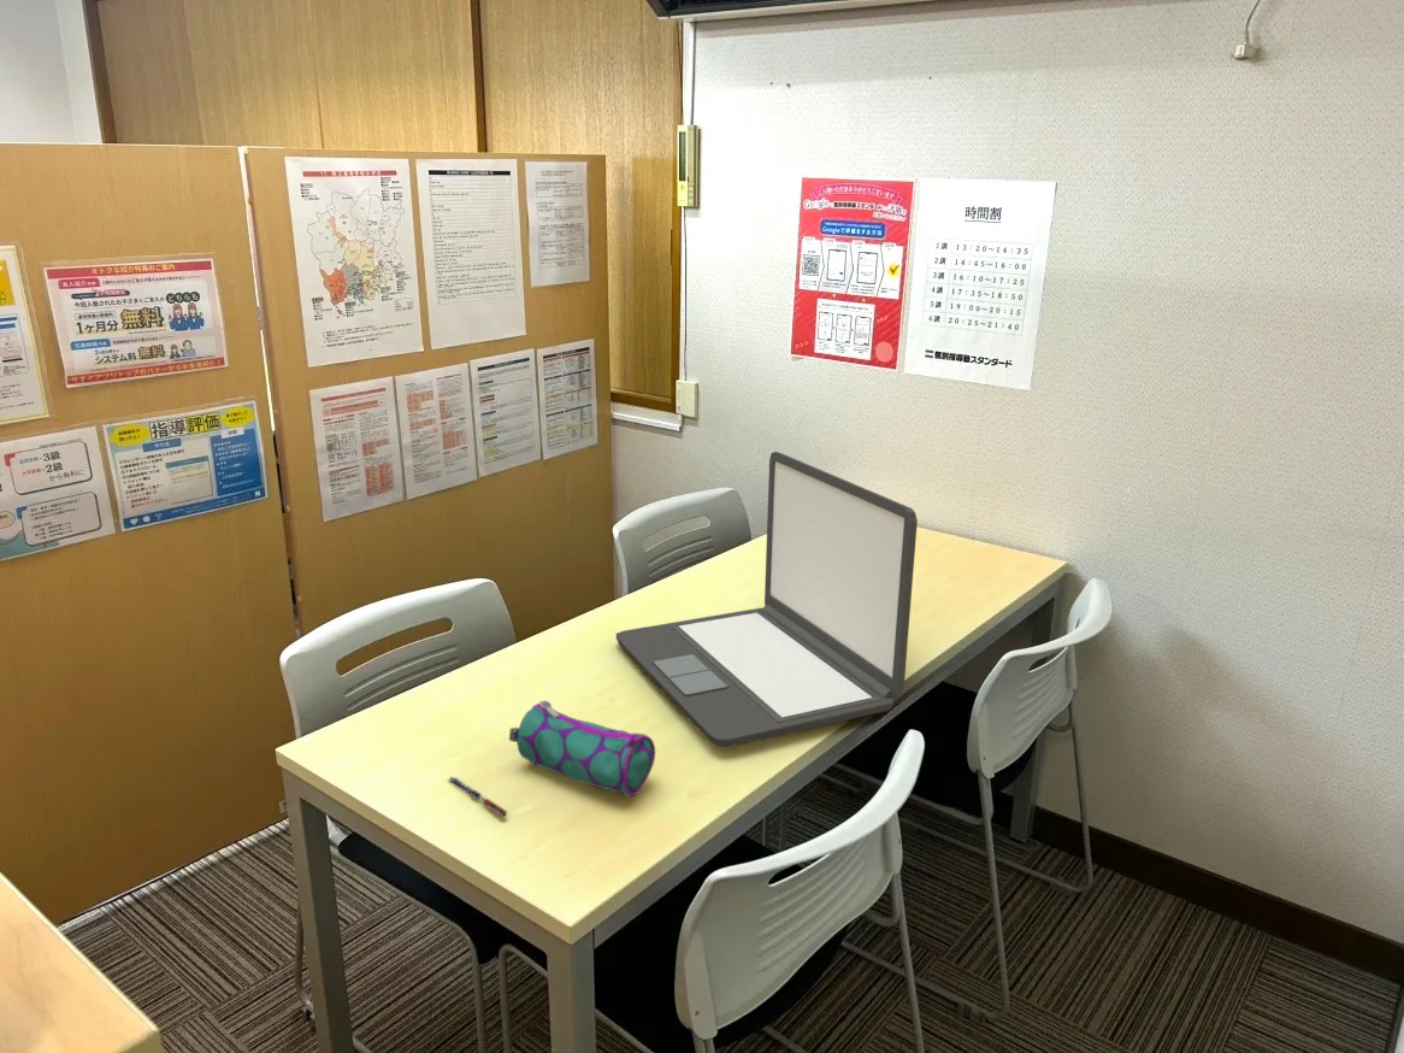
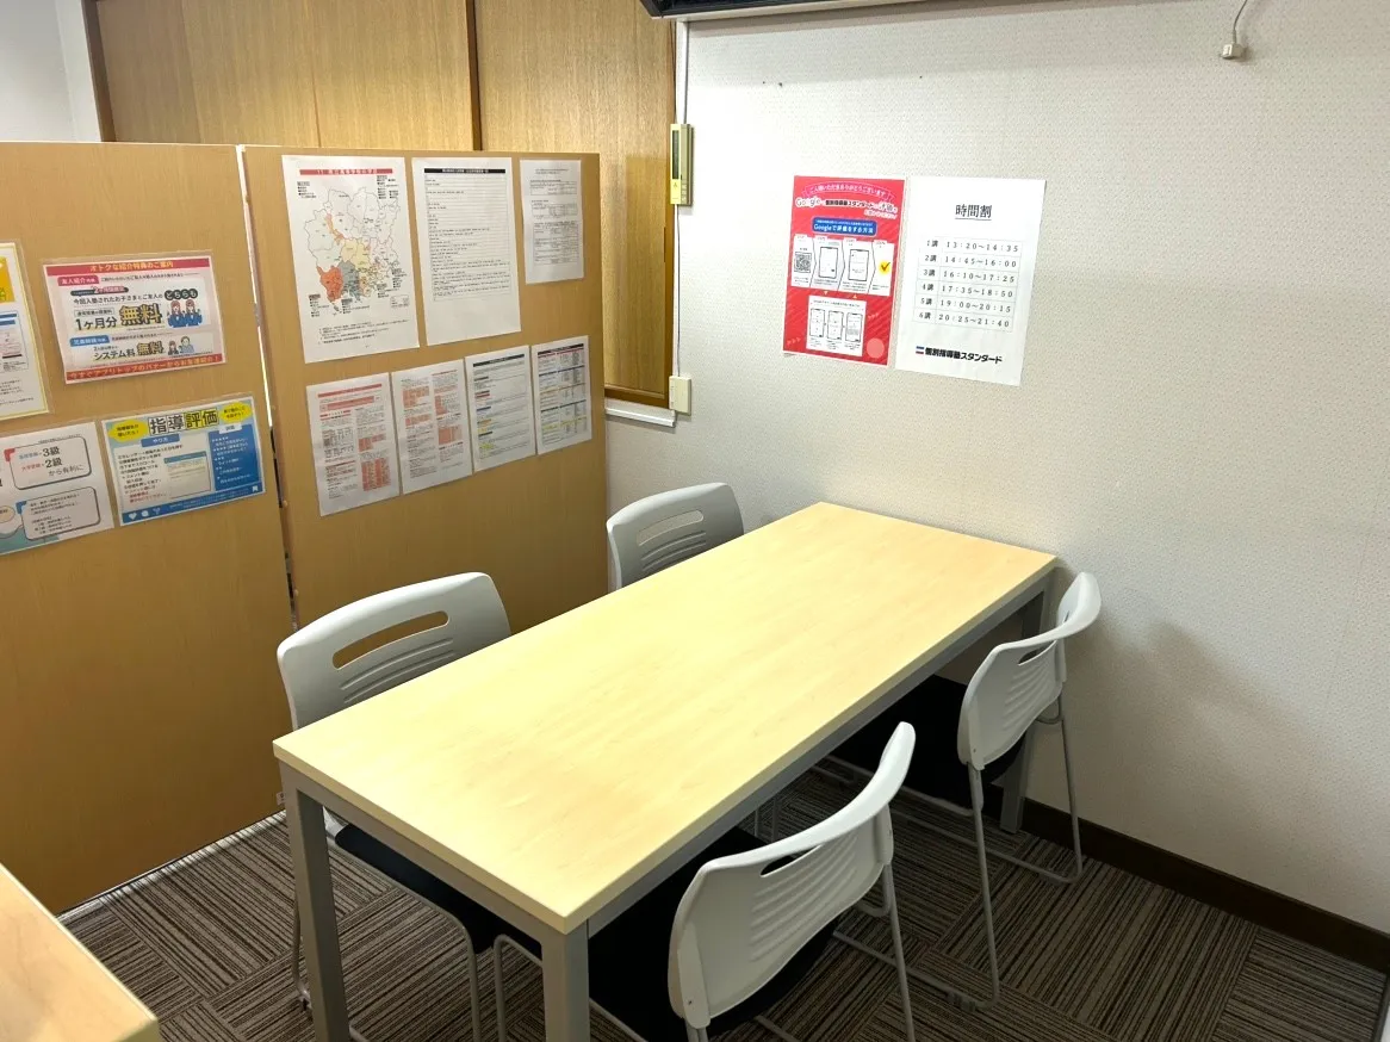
- pen (477, 794)
- pencil case (583, 746)
- laptop (765, 584)
